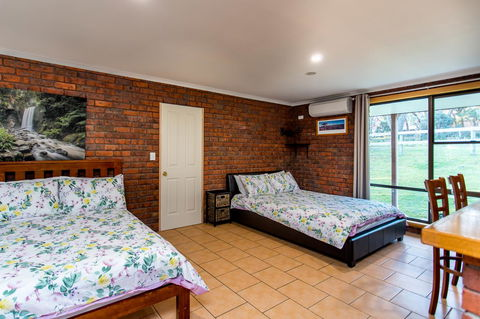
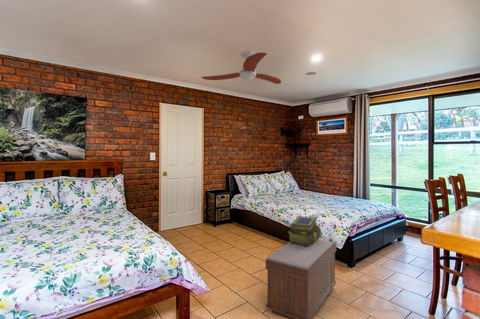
+ stack of books (304, 230)
+ ceiling fan (243, 64)
+ bench (303, 273)
